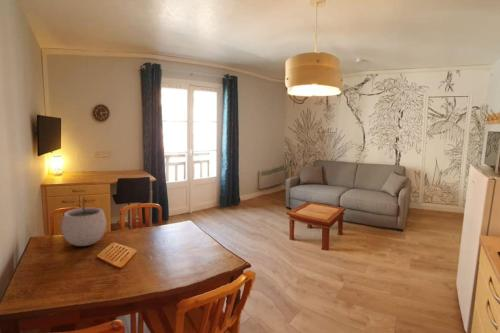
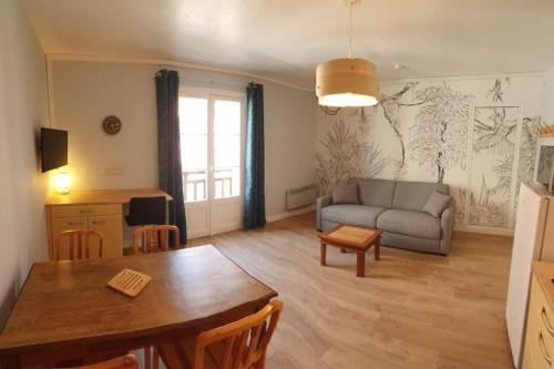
- plant pot (84, 220)
